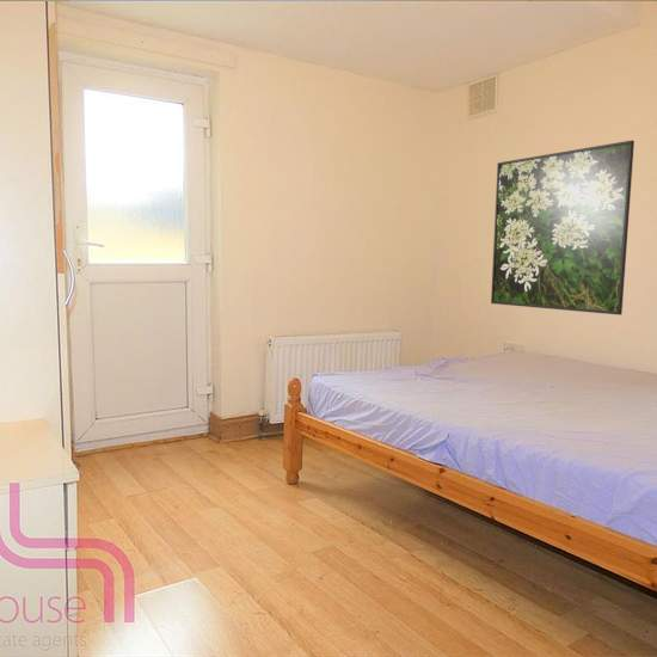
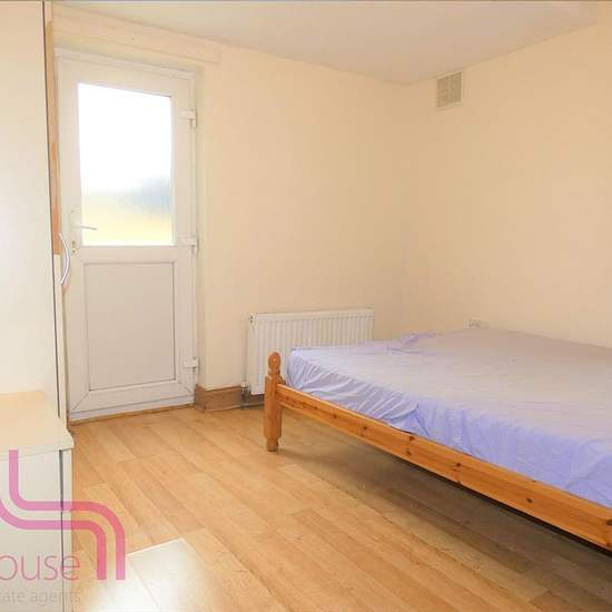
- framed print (553, 232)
